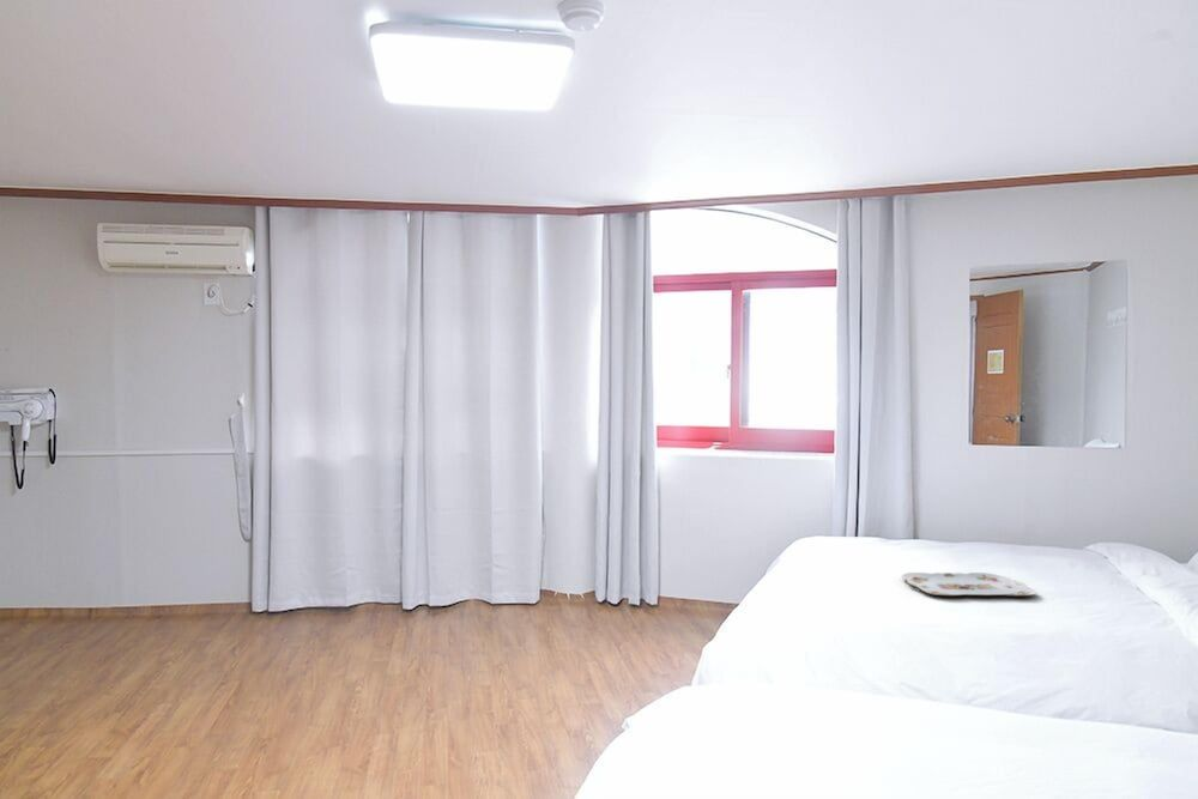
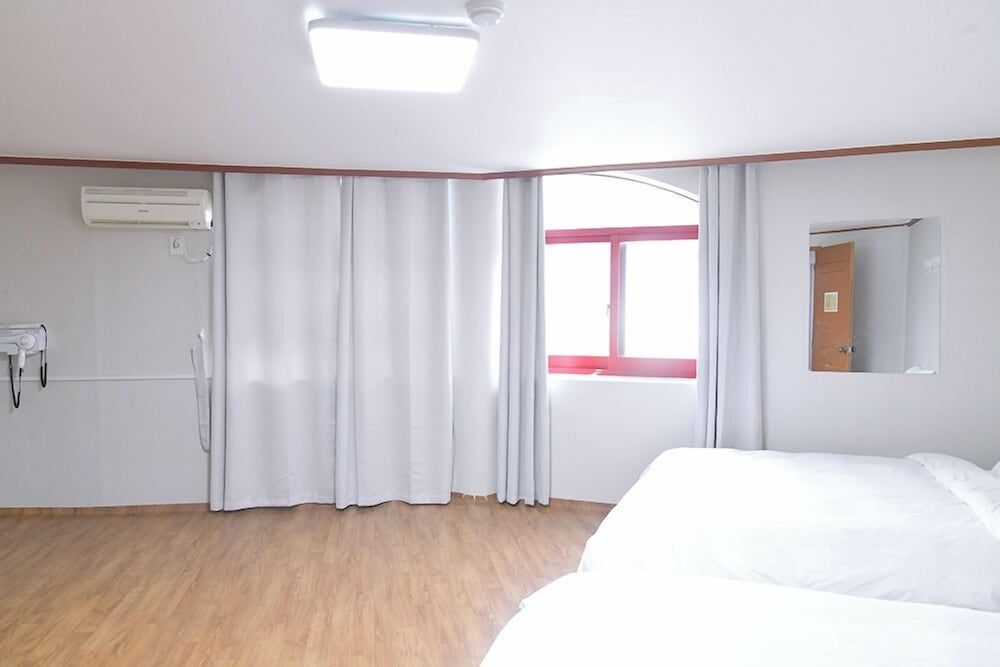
- serving tray (966, 585)
